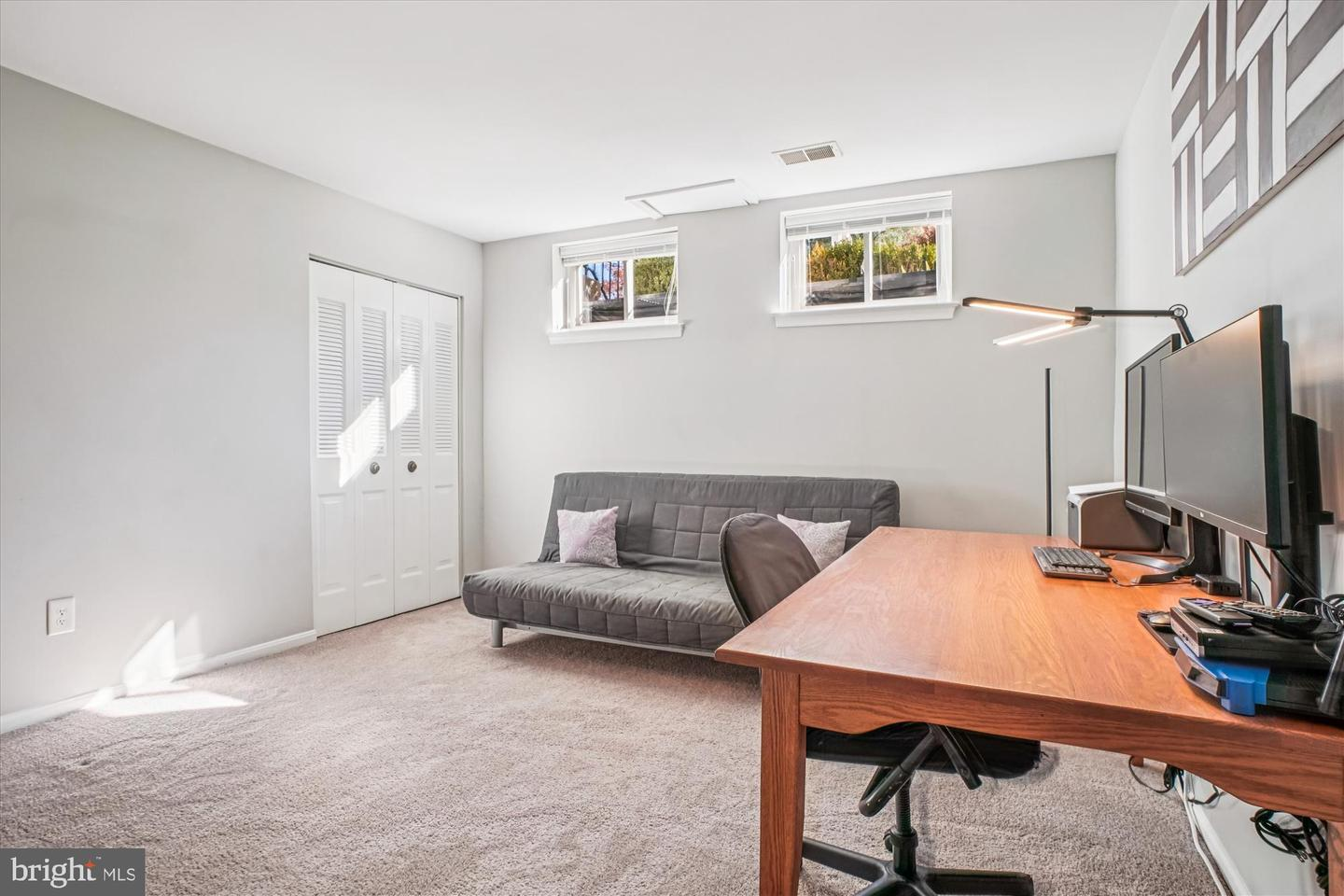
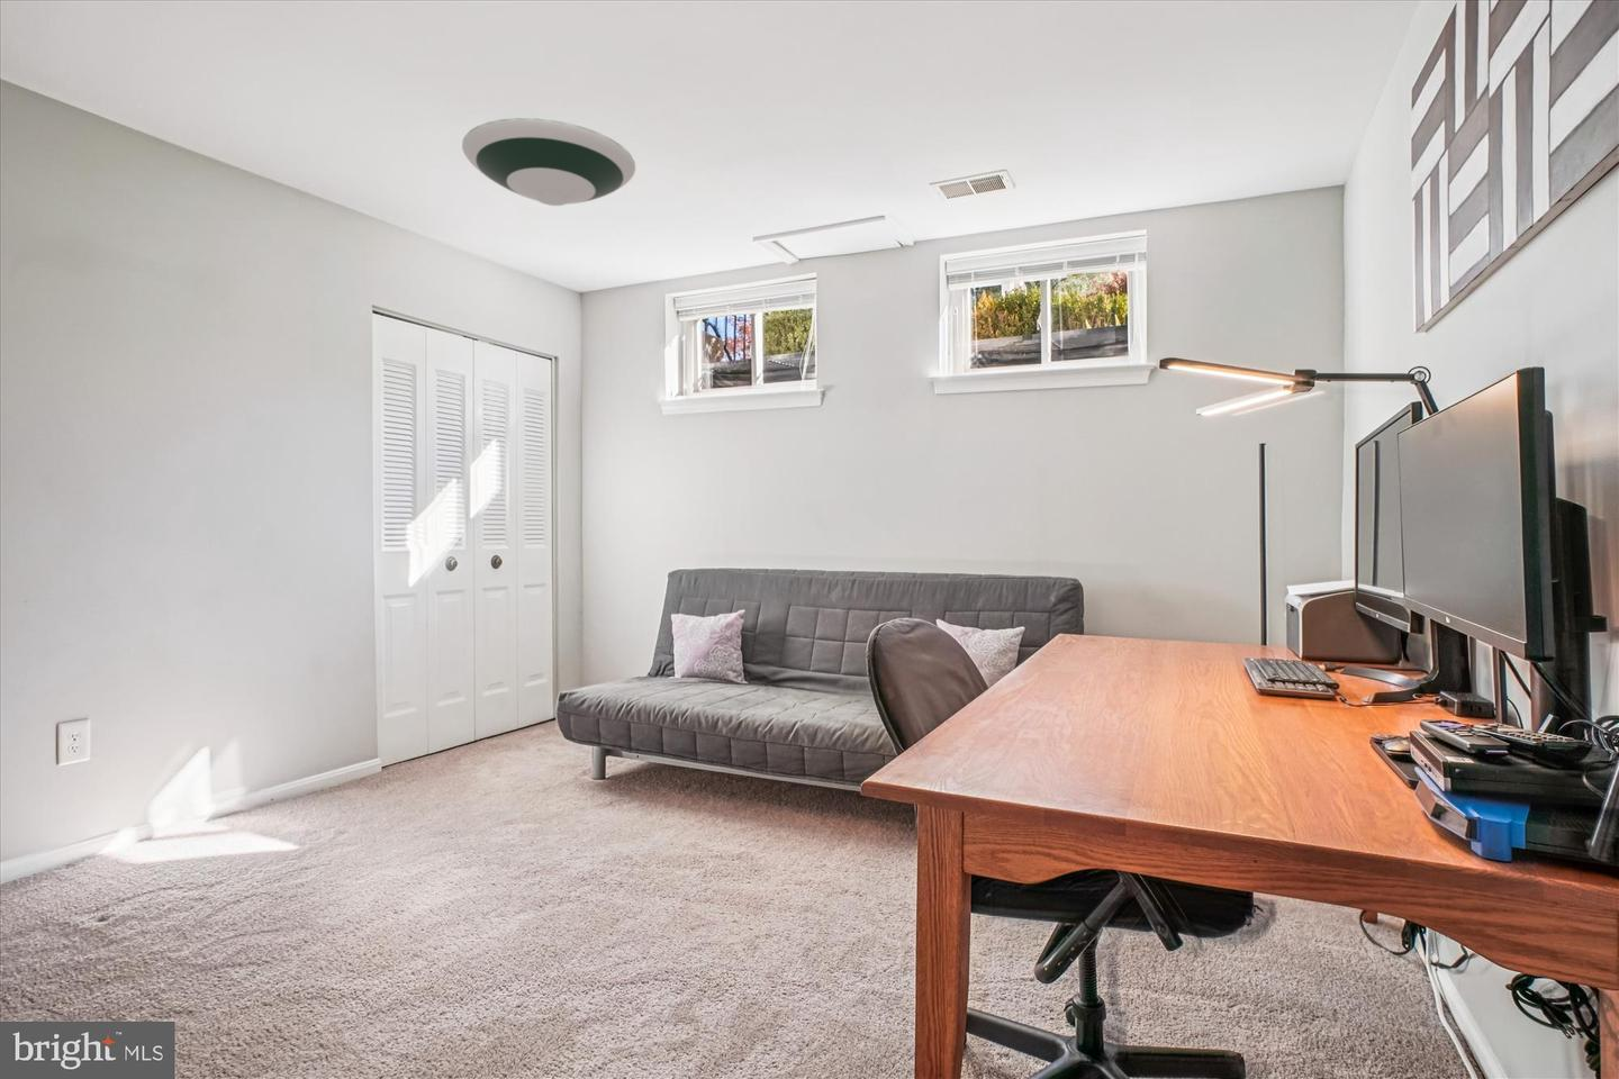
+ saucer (551, 179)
